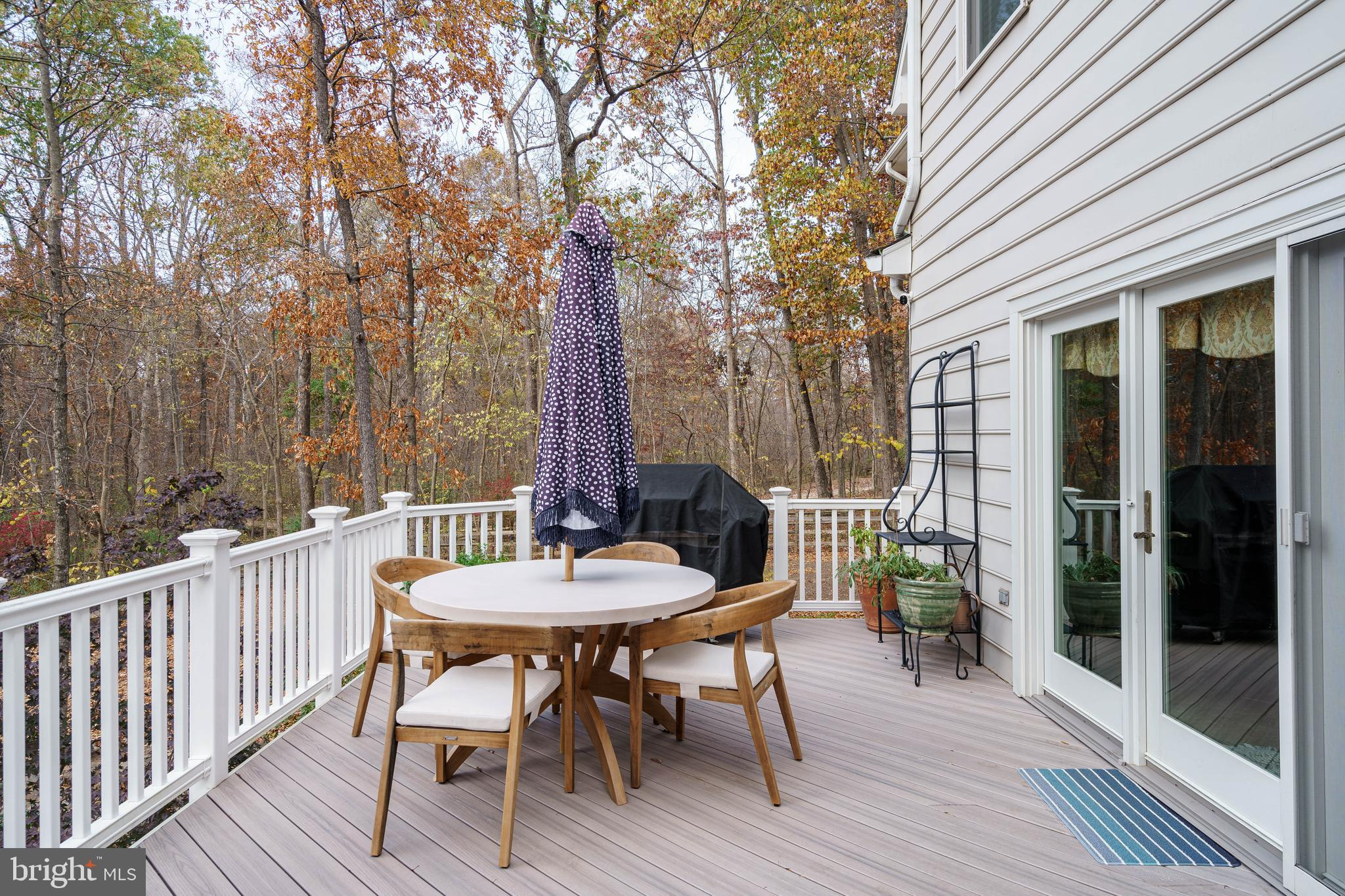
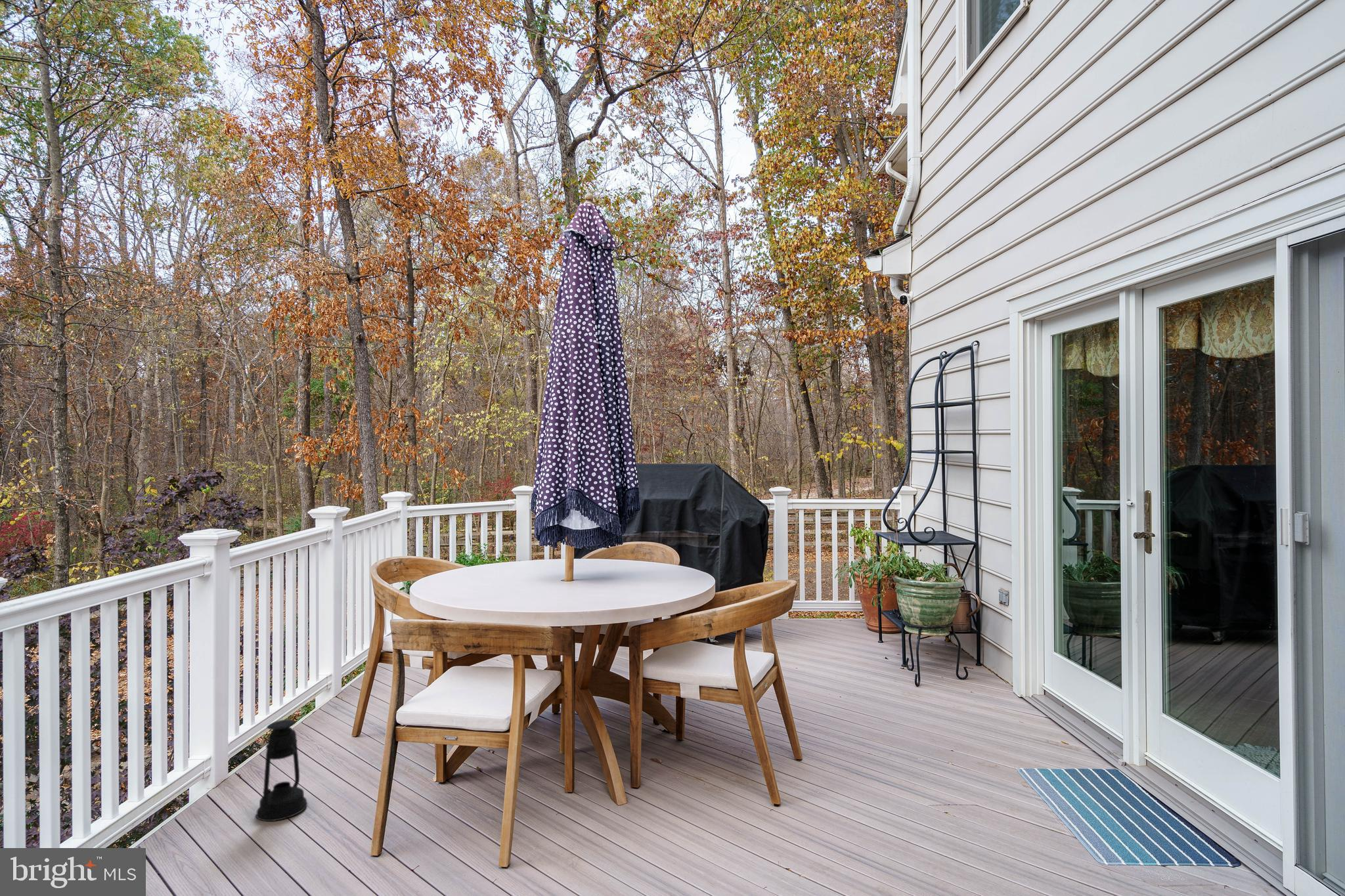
+ lantern (280, 759)
